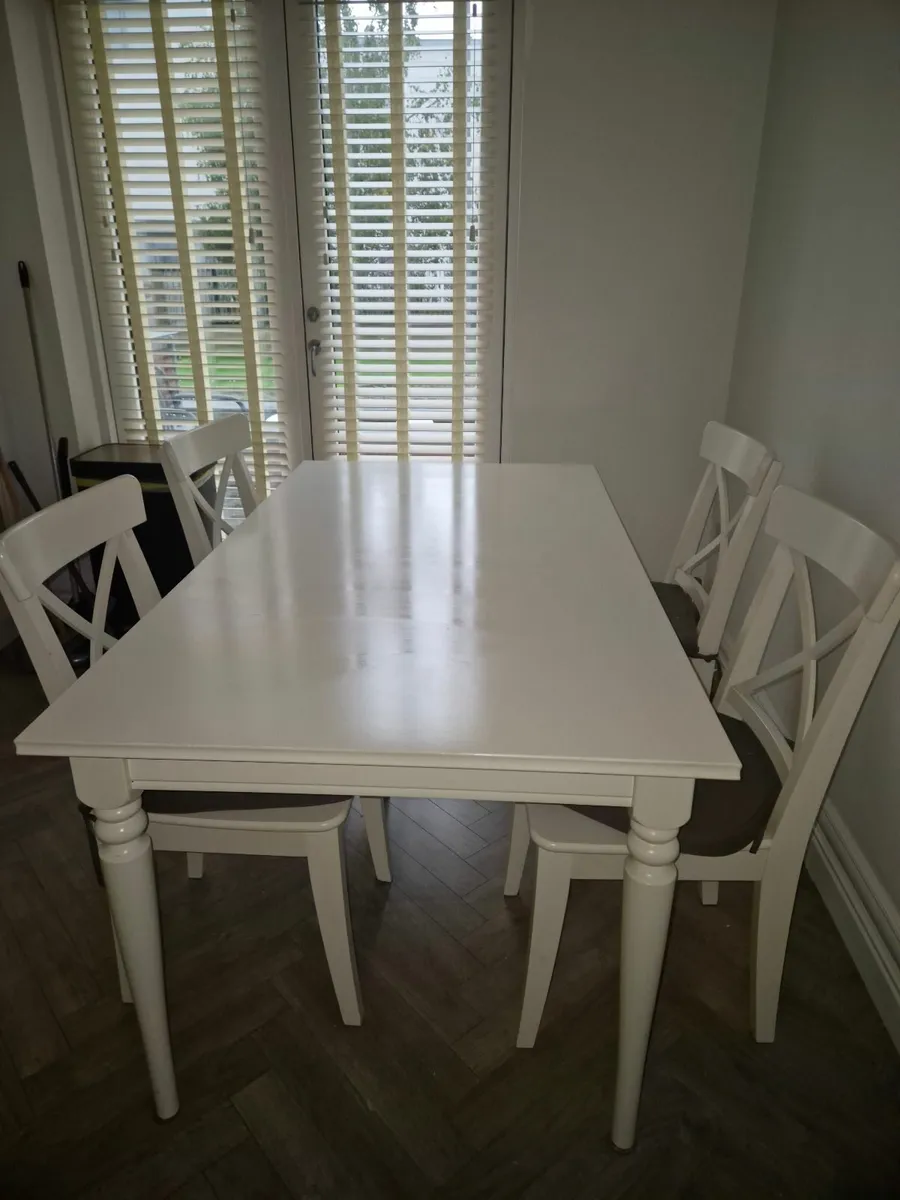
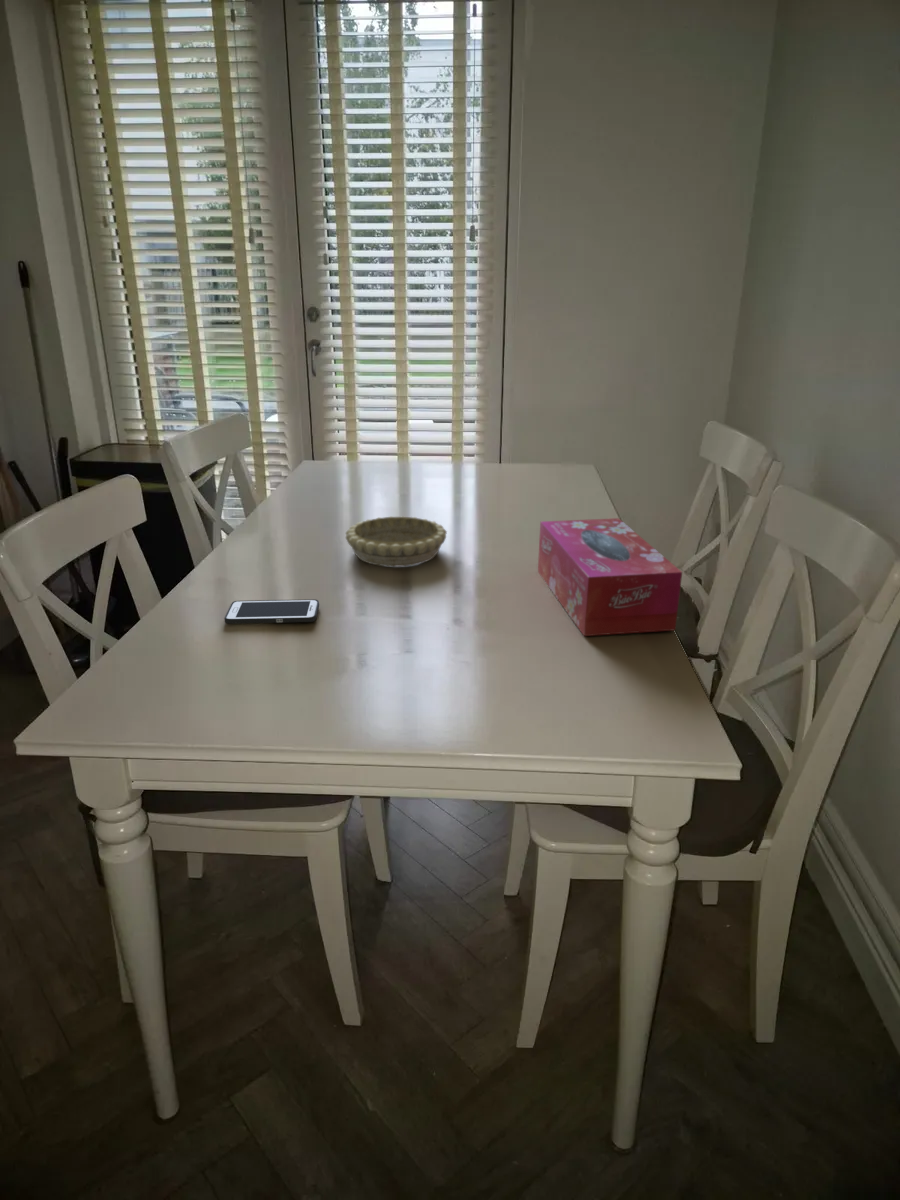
+ cell phone (273, 611)
+ tissue box (602, 571)
+ decorative bowl (396, 540)
